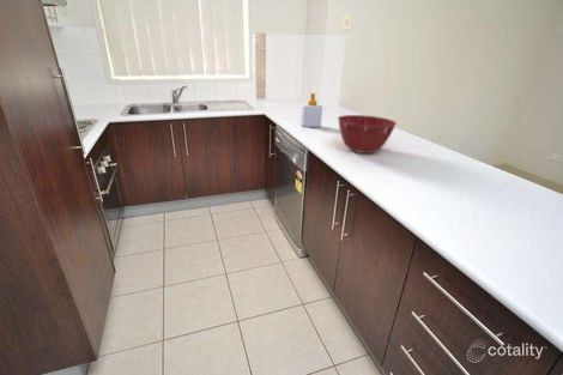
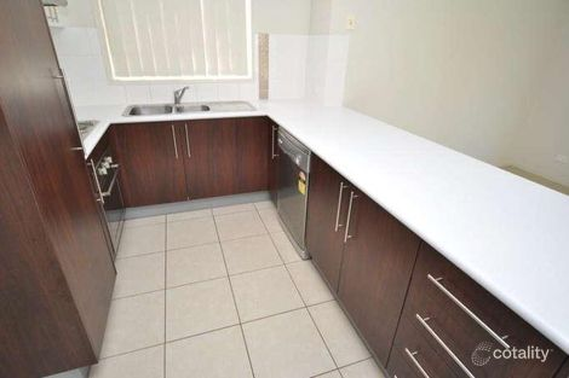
- mixing bowl (364, 134)
- soap bottle (311, 109)
